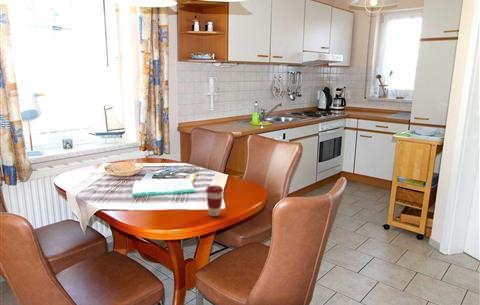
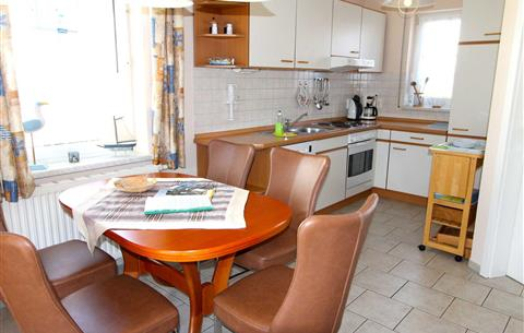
- coffee cup (214, 200)
